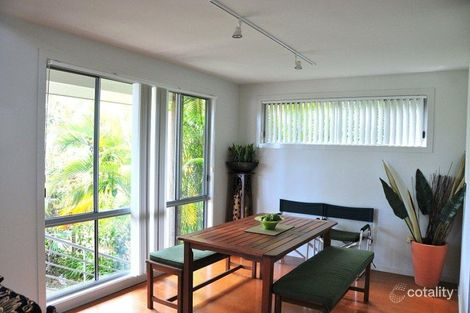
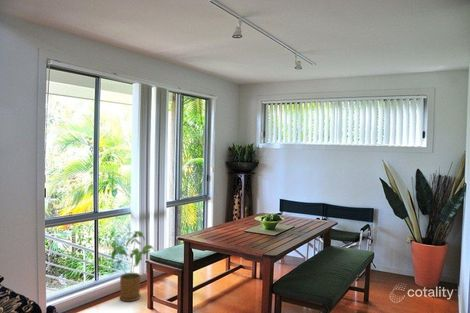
+ house plant (133, 265)
